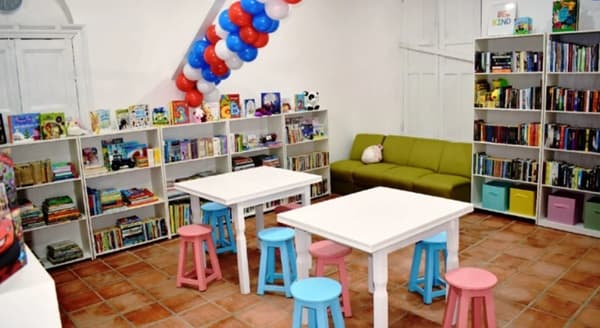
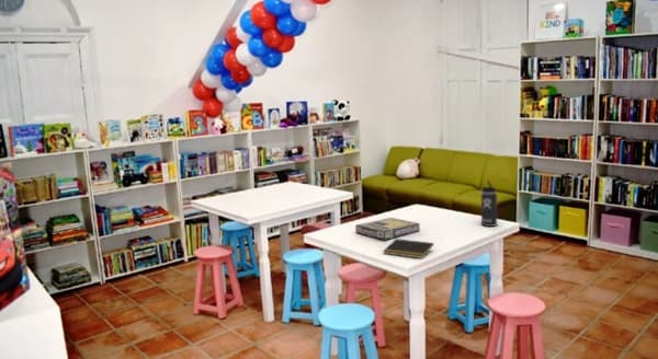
+ notepad (408, 247)
+ video game box (387, 228)
+ thermos bottle (487, 202)
